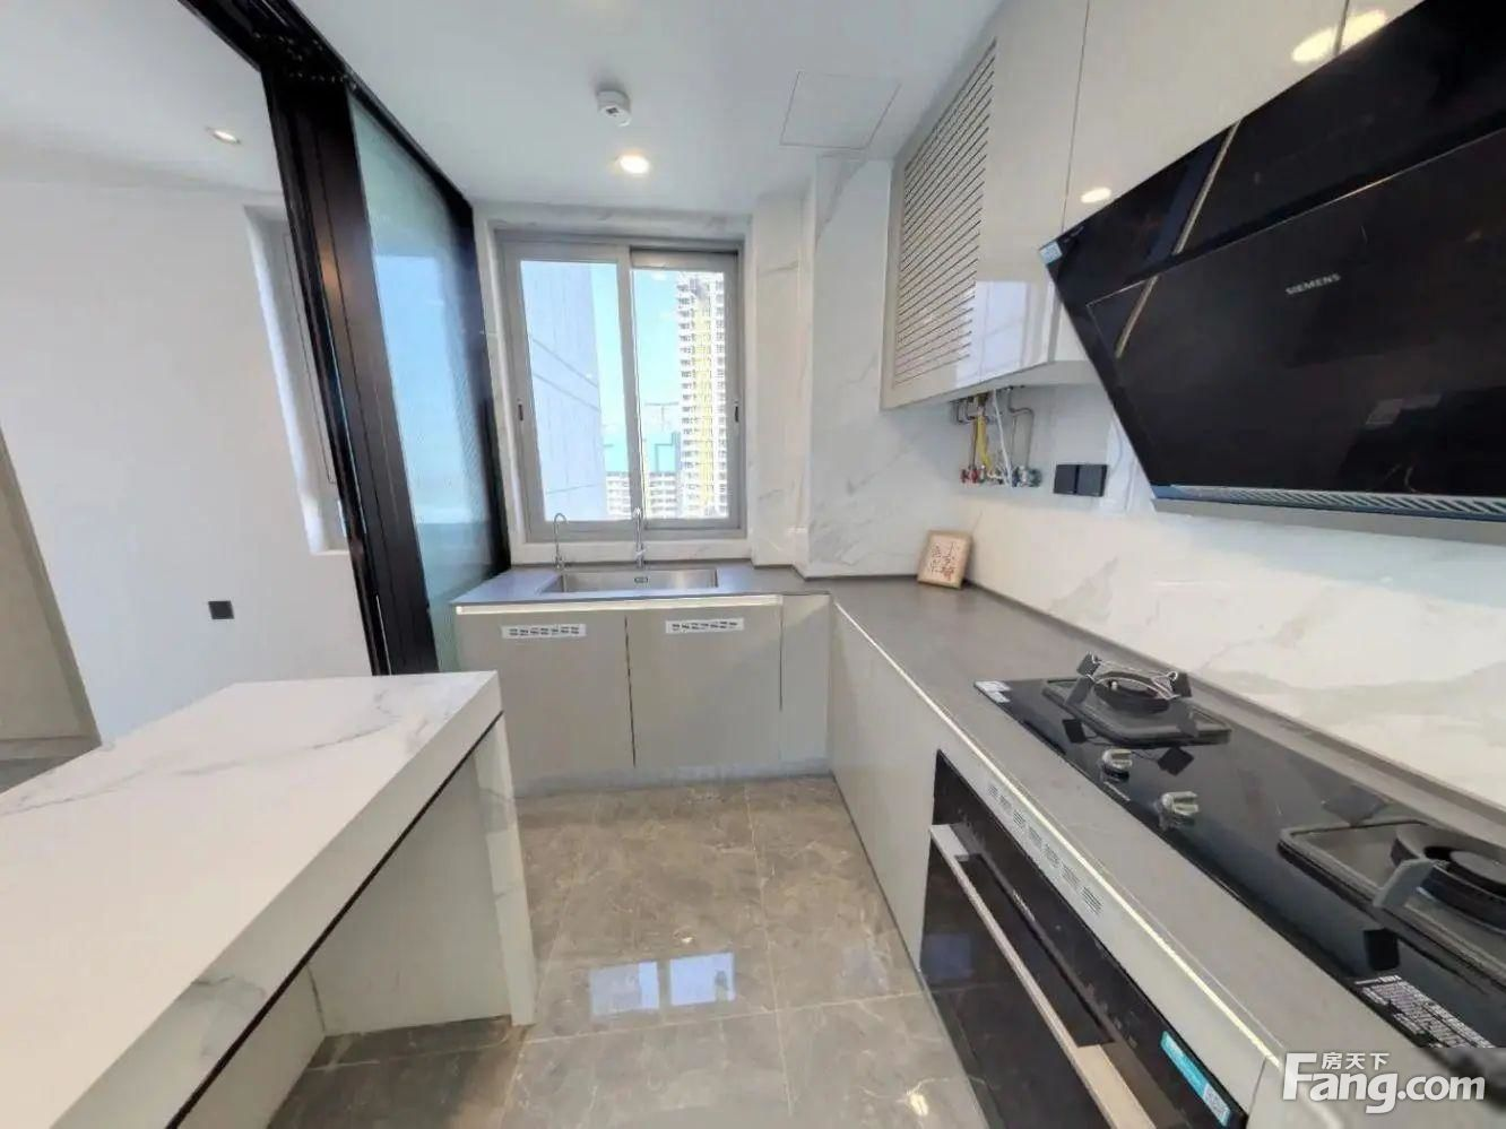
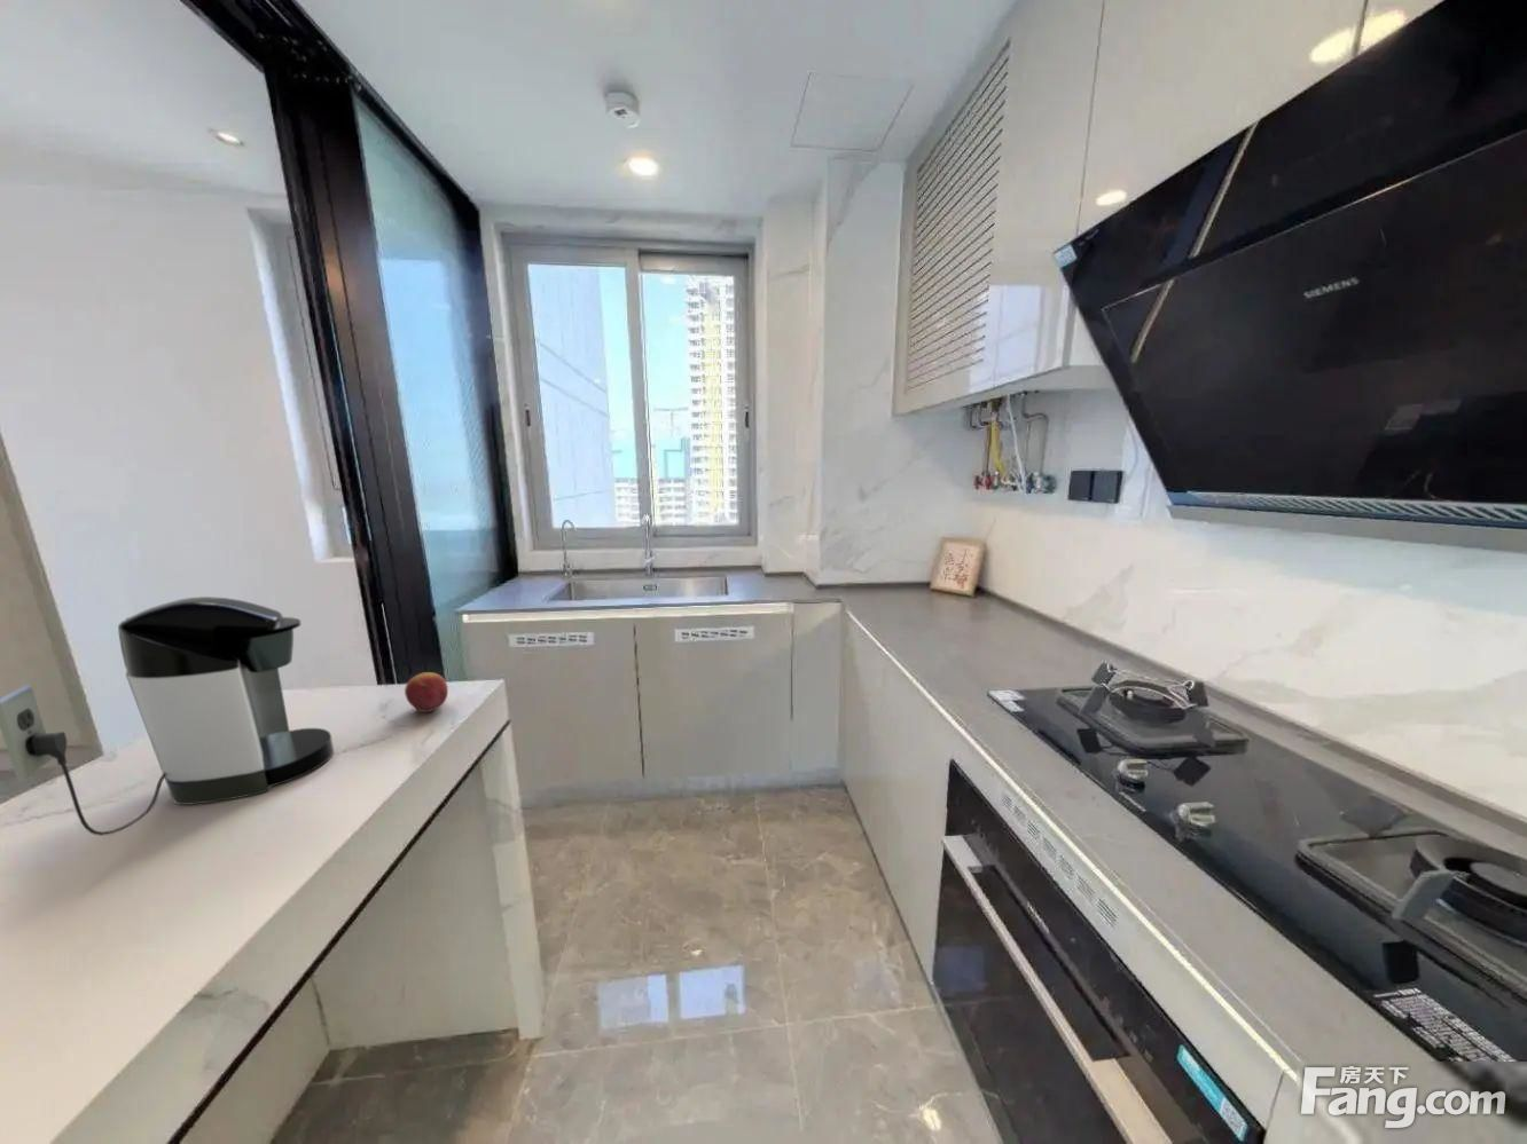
+ coffee maker (212, 702)
+ fruit (427, 691)
